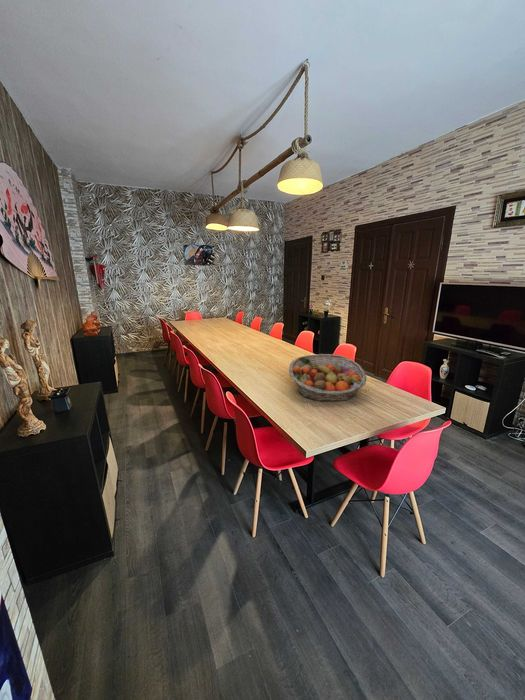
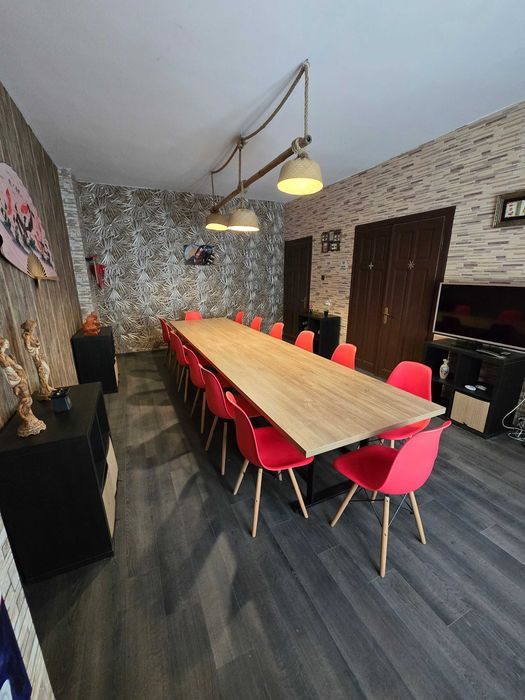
- fruit basket (326, 377)
